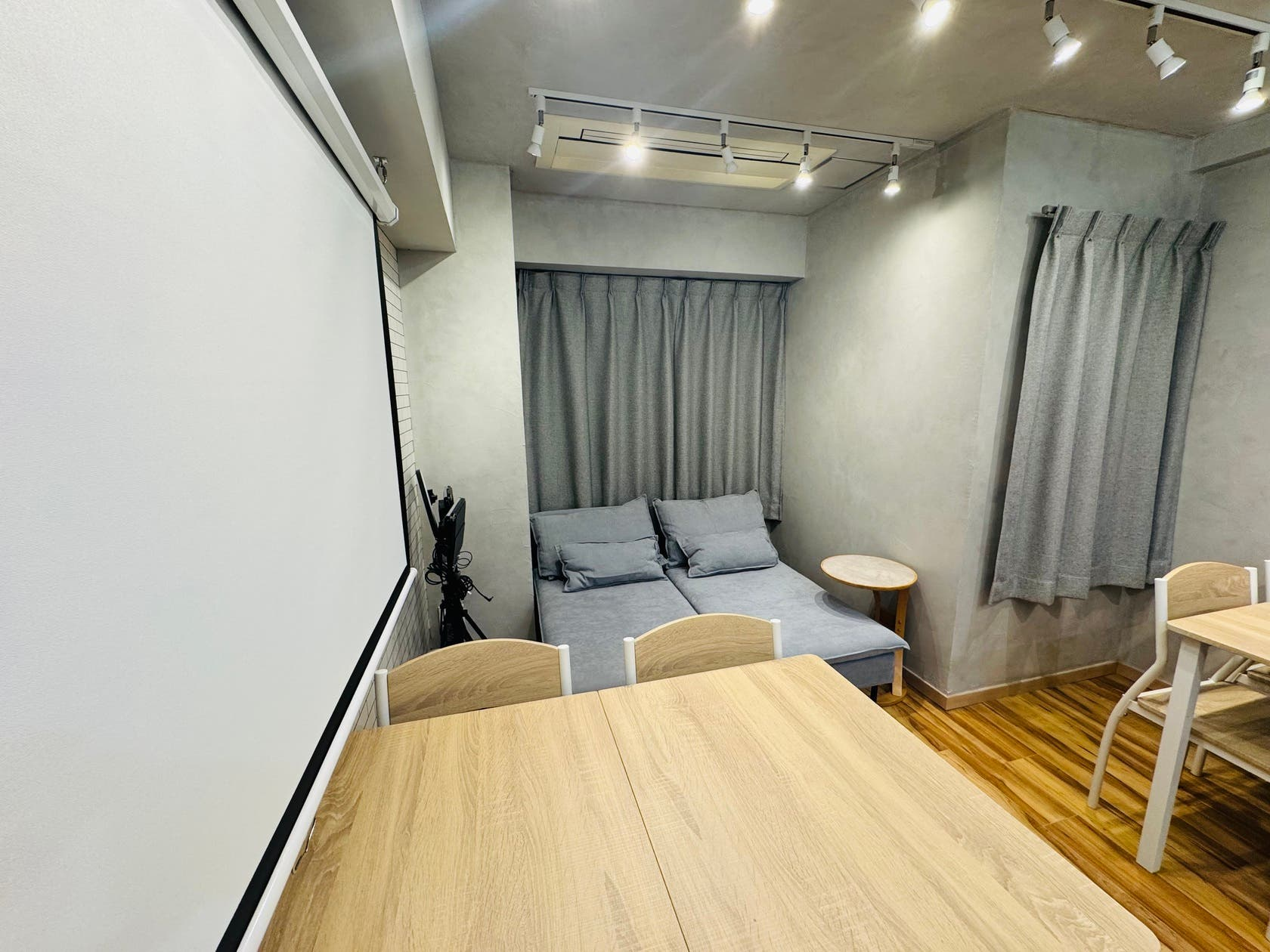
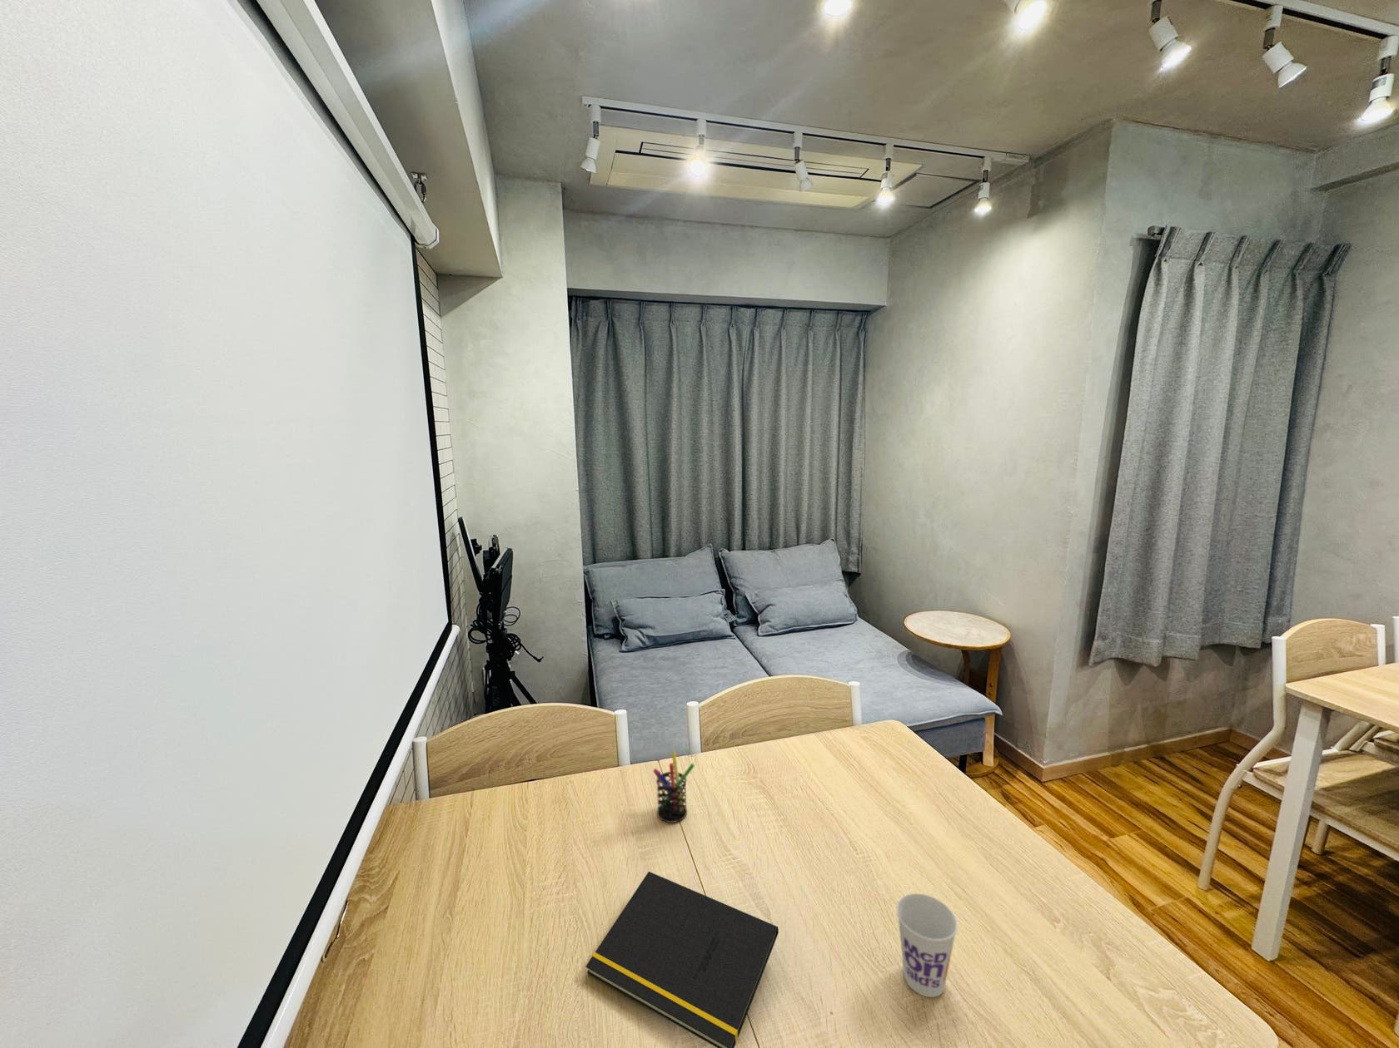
+ notepad (684, 949)
+ pen holder (674, 785)
+ cup (925, 947)
